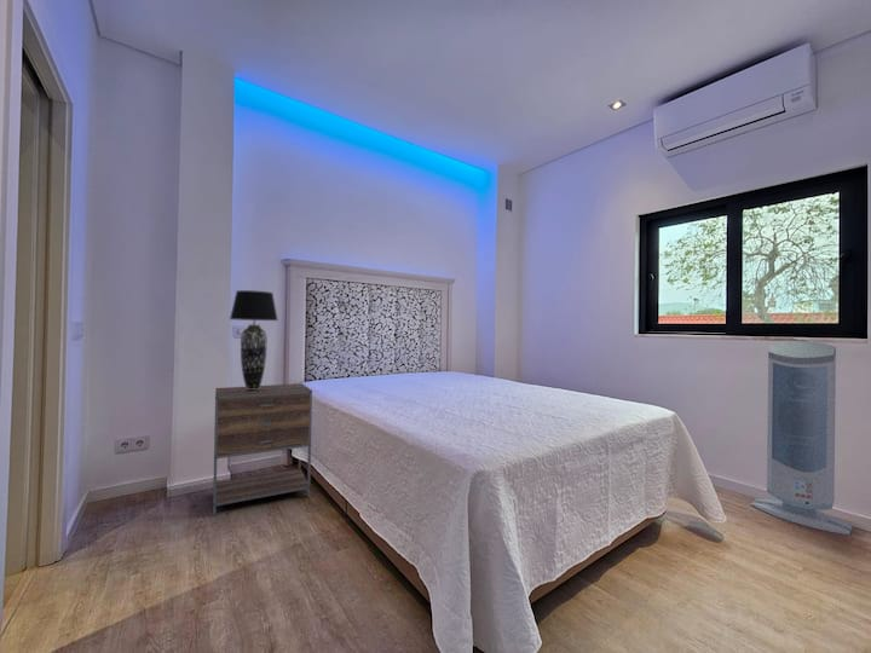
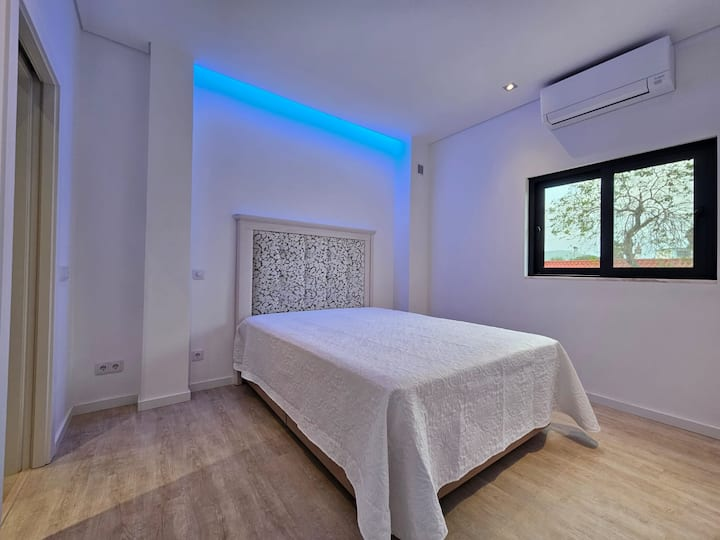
- air purifier (800, 428)
- nightstand (263, 443)
- table lamp (253, 340)
